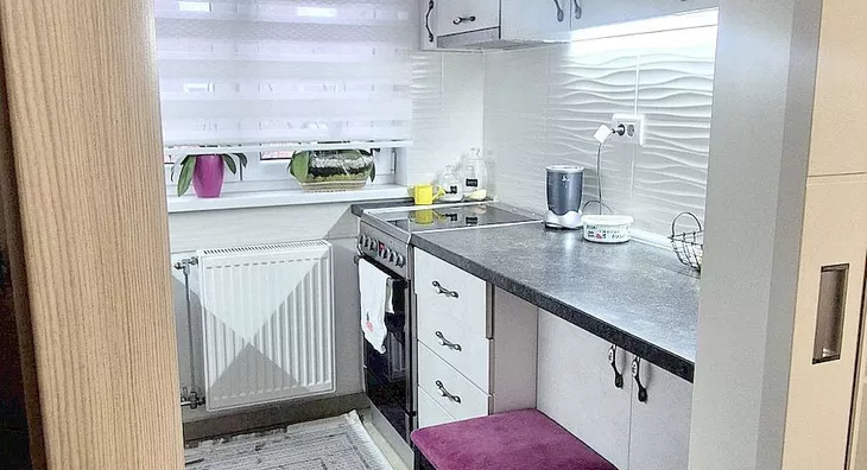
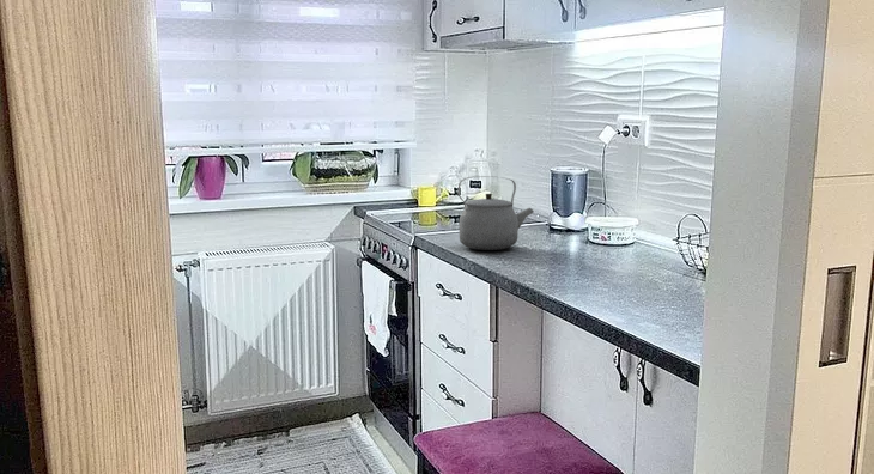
+ tea kettle (496, 212)
